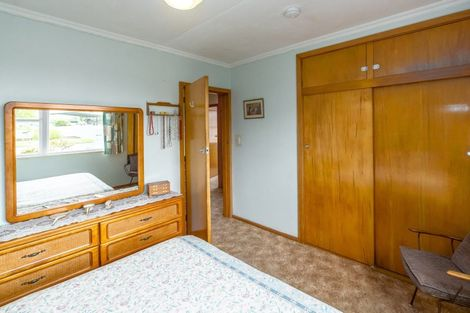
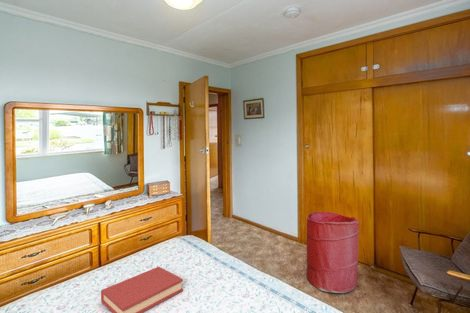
+ laundry hamper (331, 247)
+ hardback book (143, 290)
